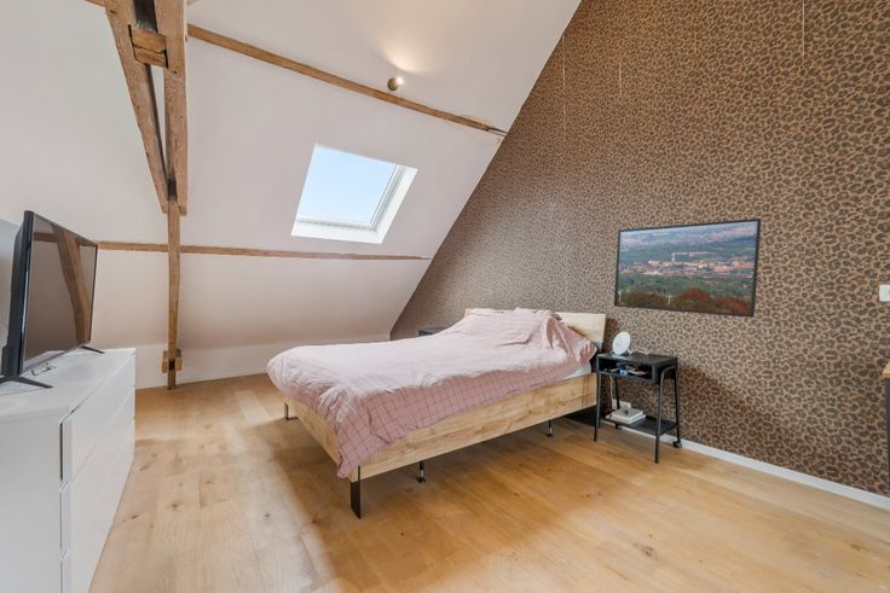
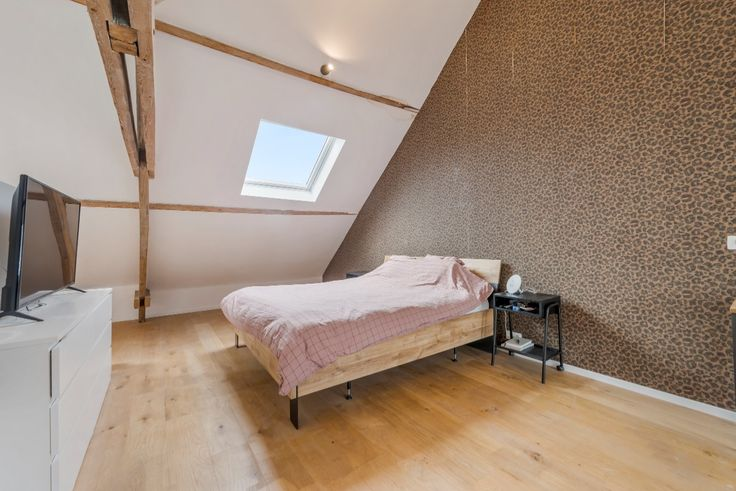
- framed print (677, 268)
